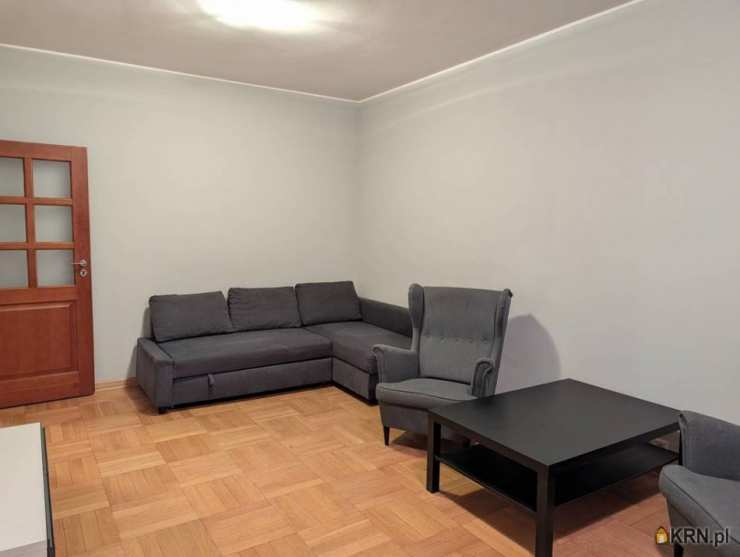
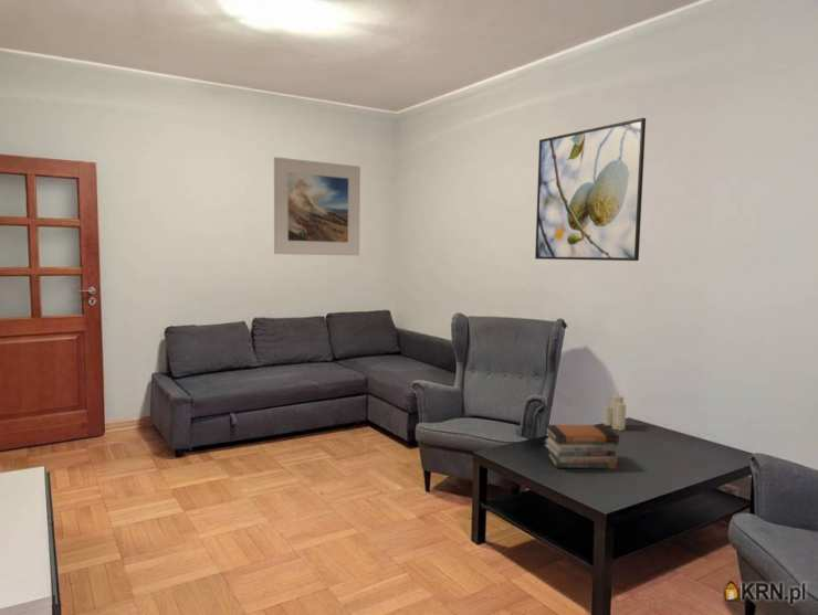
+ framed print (585, 195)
+ book stack (580, 446)
+ candle (616, 410)
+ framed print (318, 209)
